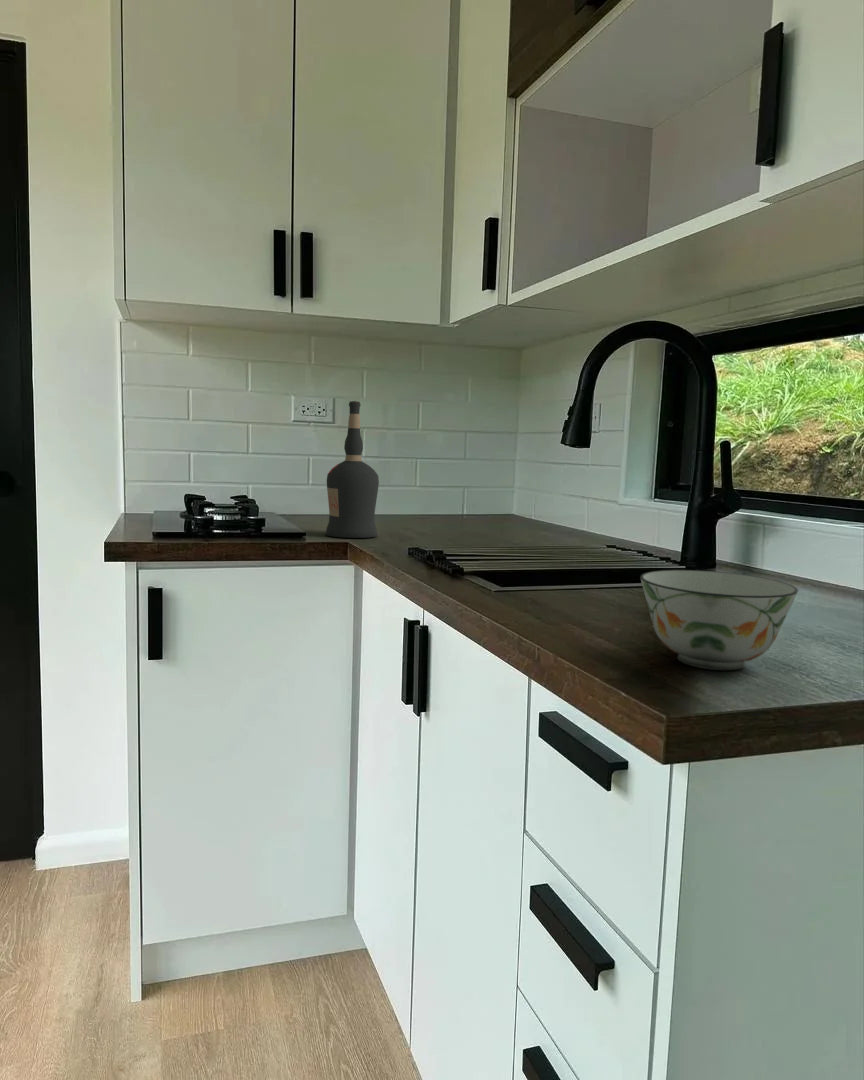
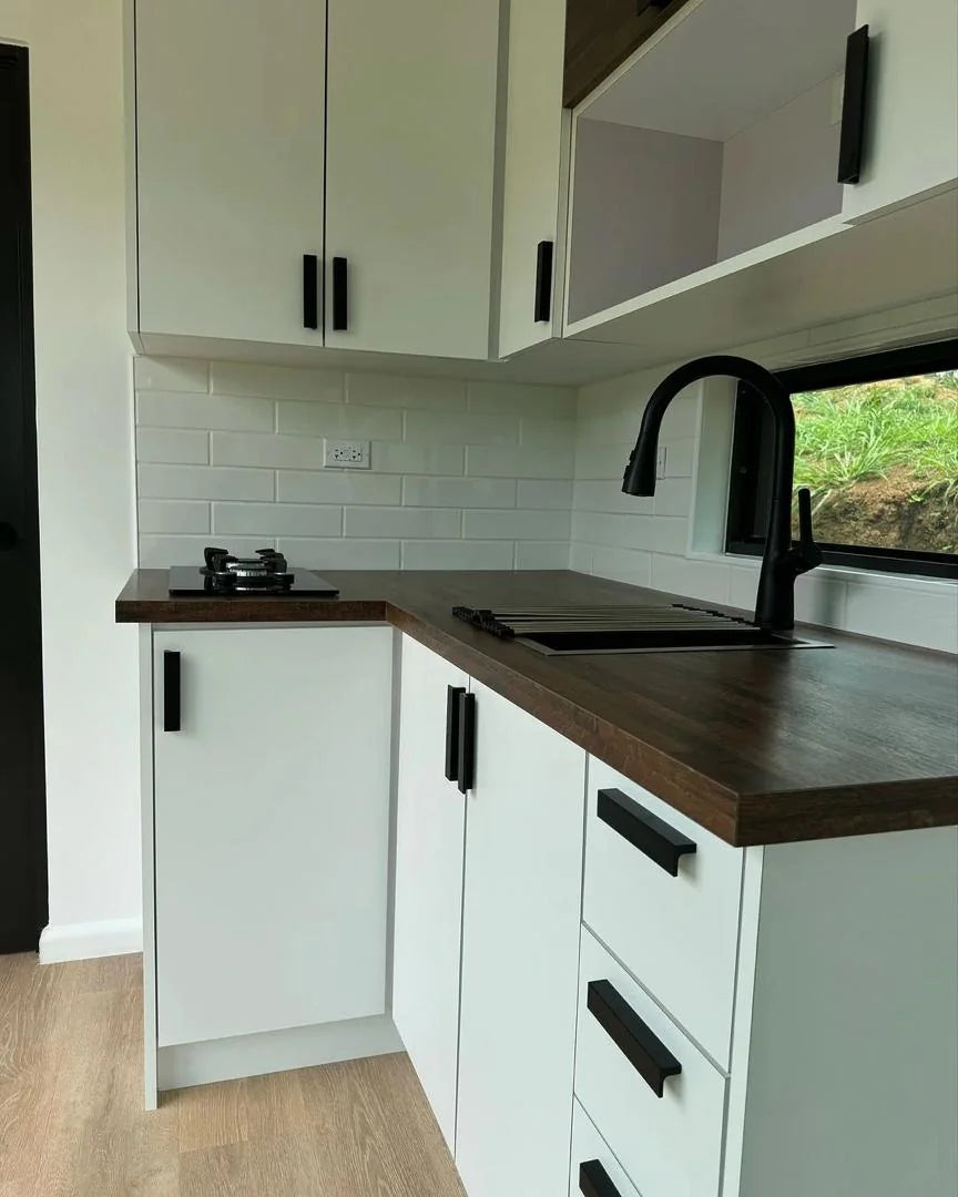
- soup bowl (713, 621)
- liquor bottle (353, 468)
